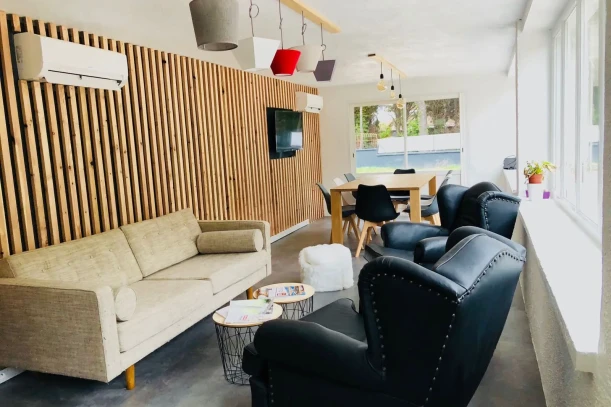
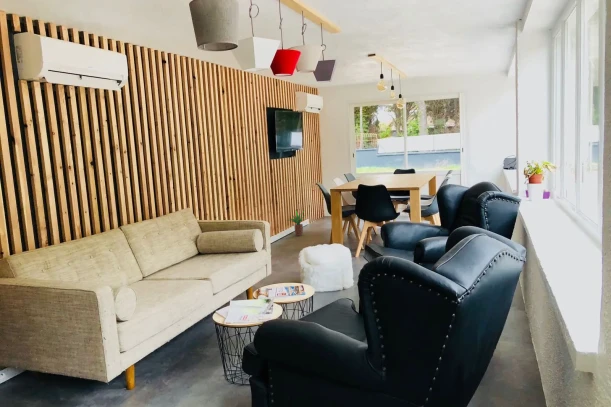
+ potted plant (297, 222)
